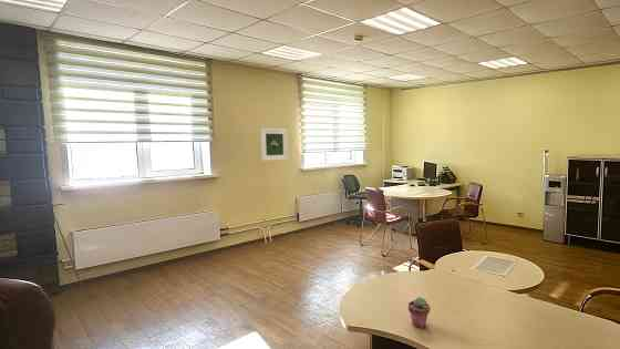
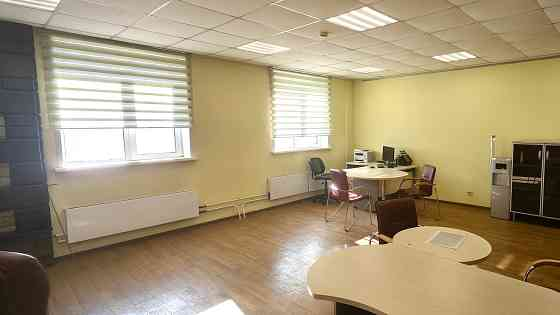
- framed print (275, 144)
- potted succulent (418, 310)
